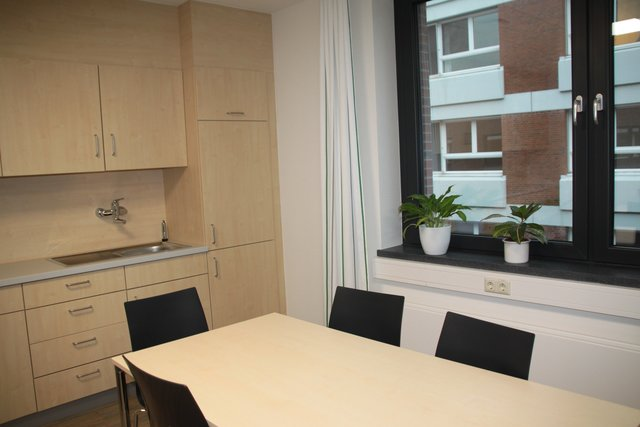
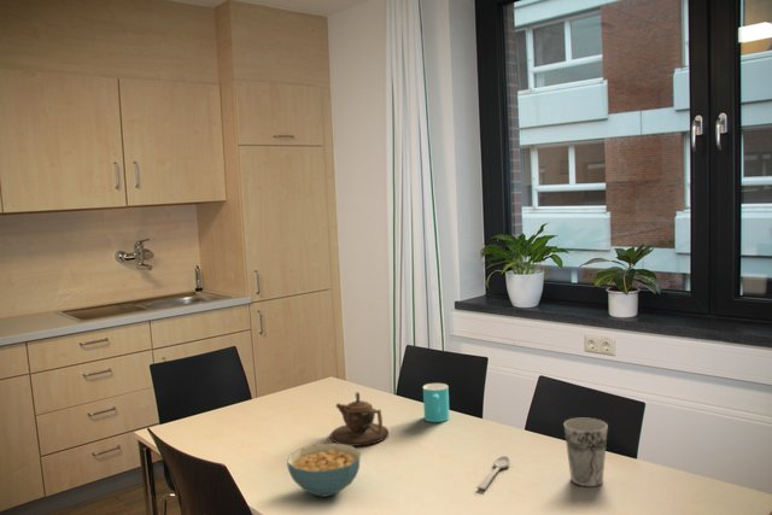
+ spoon (495, 472)
+ cup (585, 452)
+ teapot (358, 414)
+ cup (433, 403)
+ cereal bowl (324, 474)
